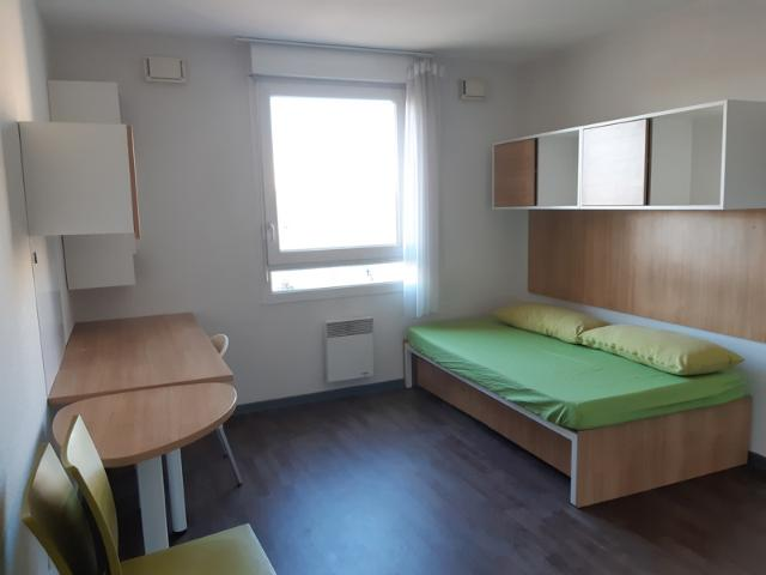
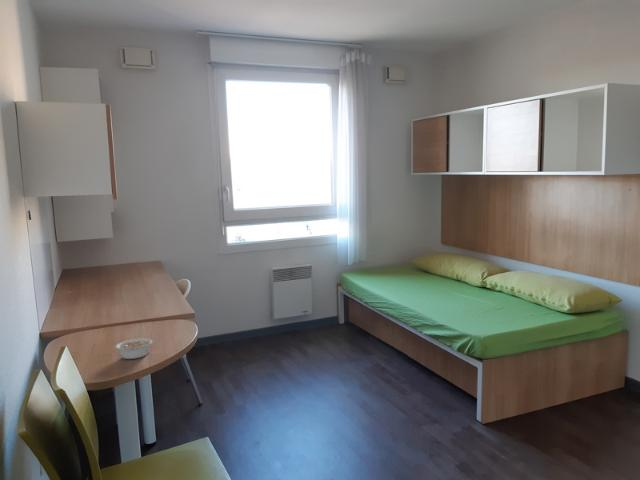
+ legume (135, 348)
